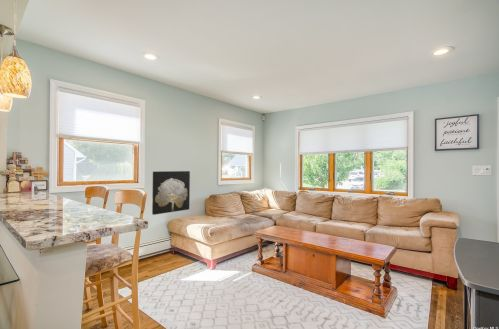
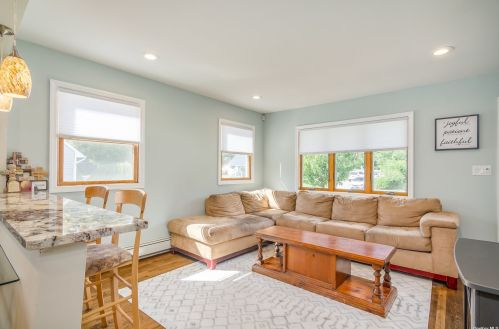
- wall art (172, 191)
